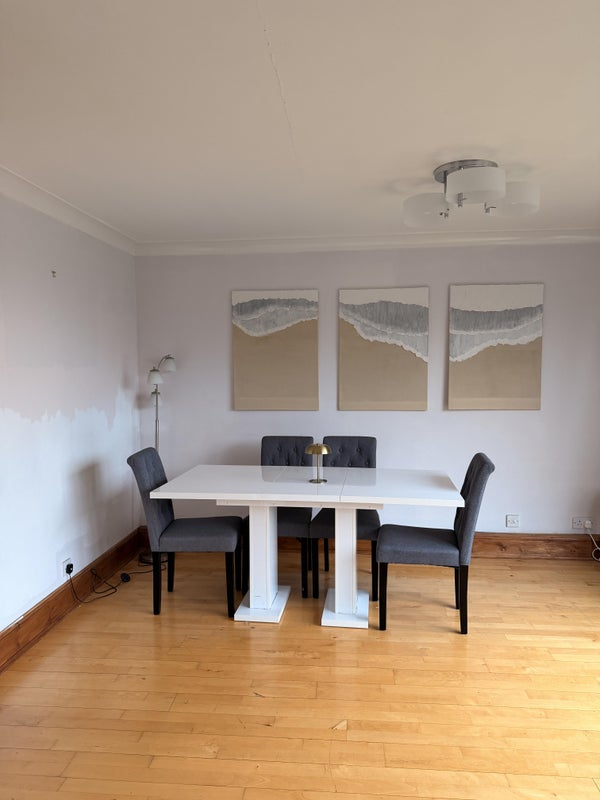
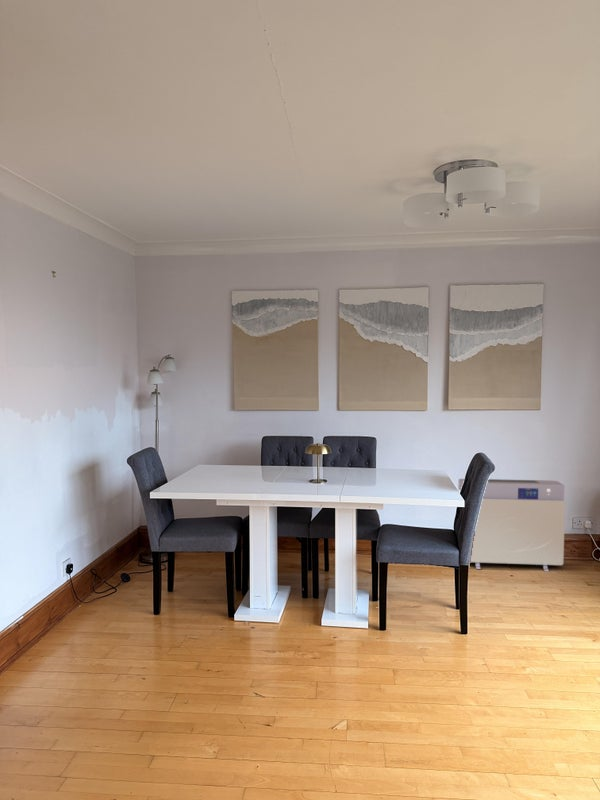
+ air purifier (509, 522)
